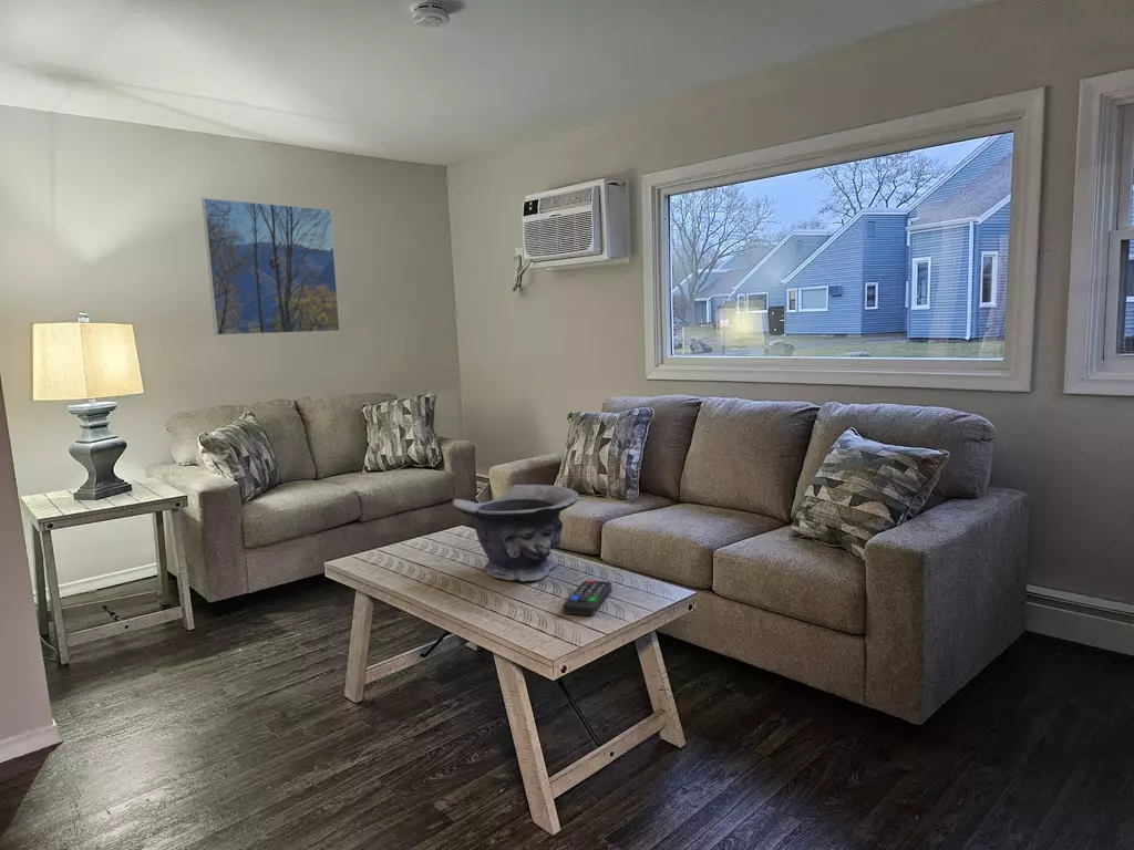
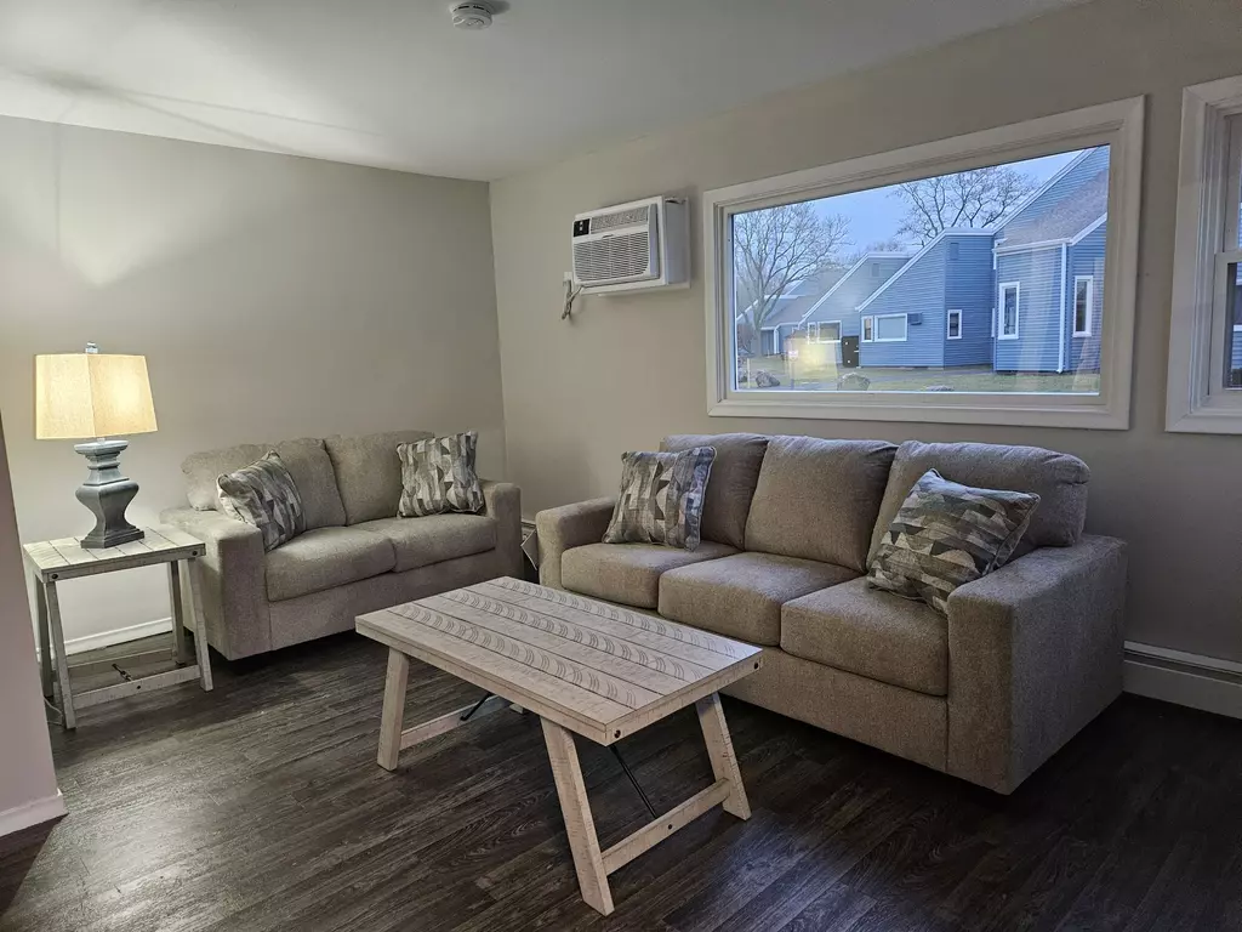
- remote control (588, 595)
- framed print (275, 269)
- decorative bowl (518, 533)
